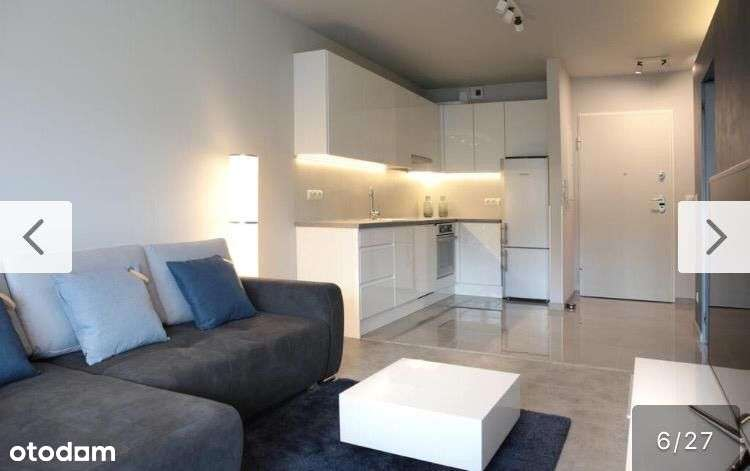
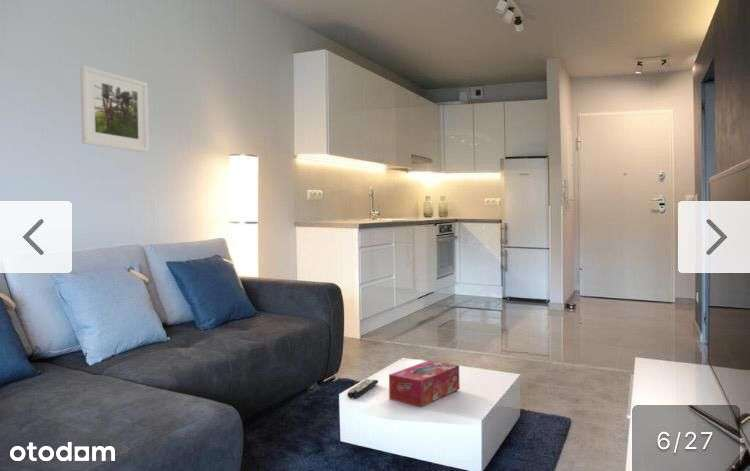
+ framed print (116, 111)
+ remote control (363, 387)
+ tissue box (425, 381)
